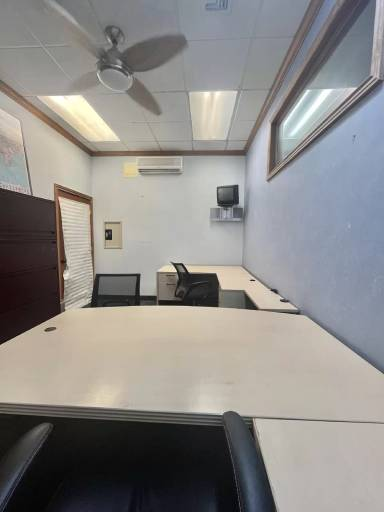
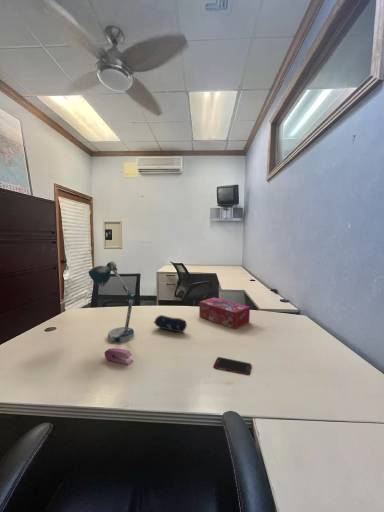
+ desk lamp (124, 289)
+ cell phone (232, 365)
+ tissue box (223, 311)
+ stapler (118, 354)
+ pencil case (170, 323)
